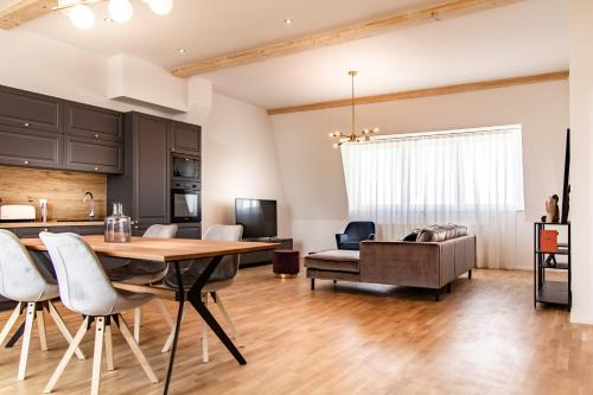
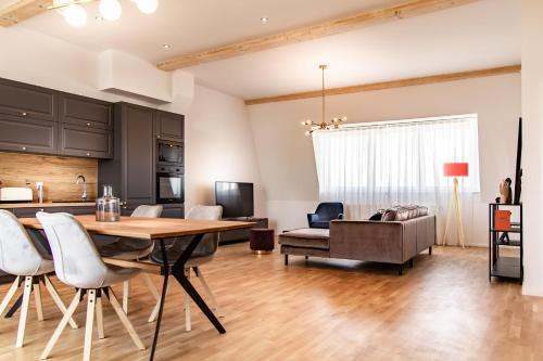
+ floor lamp (455, 205)
